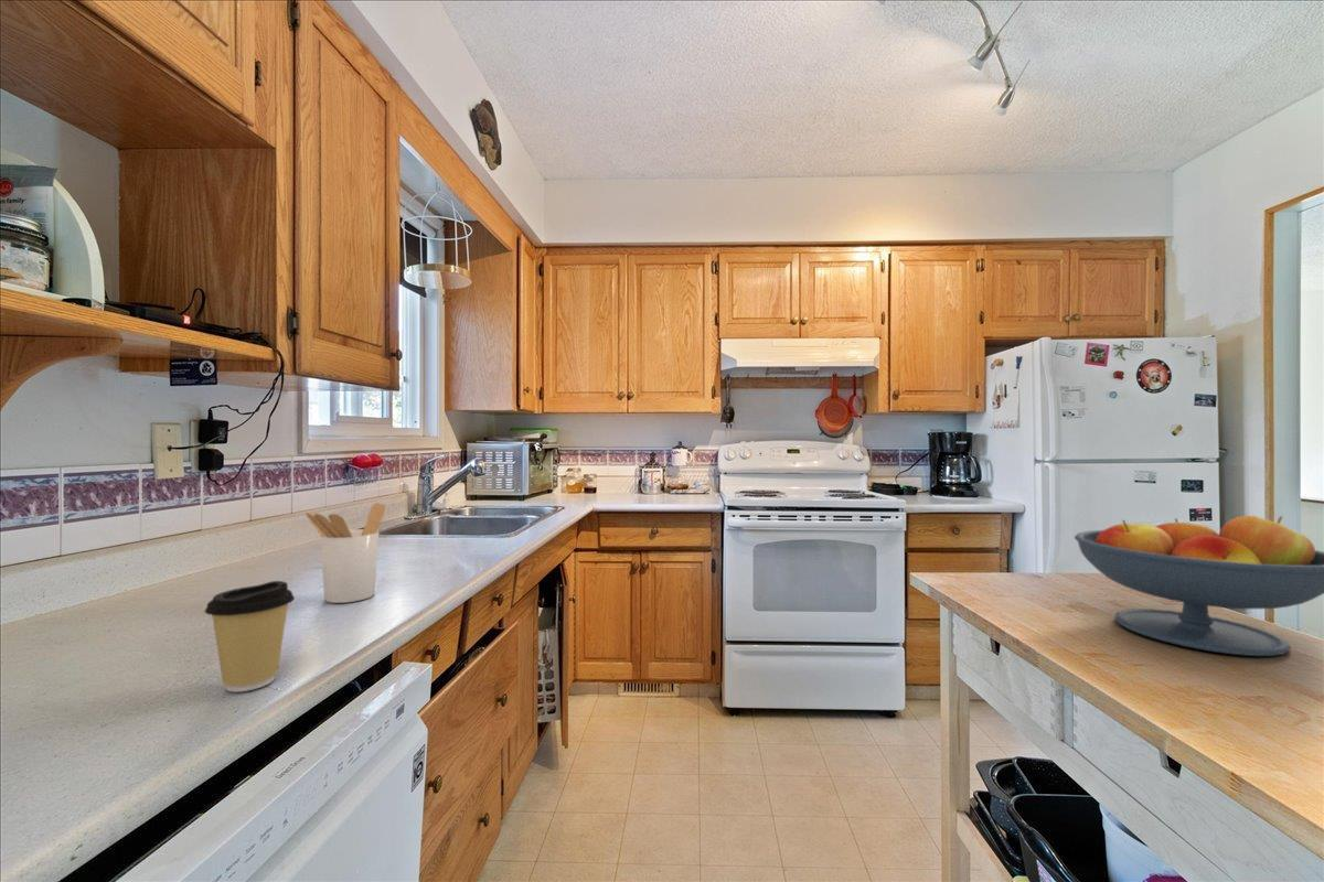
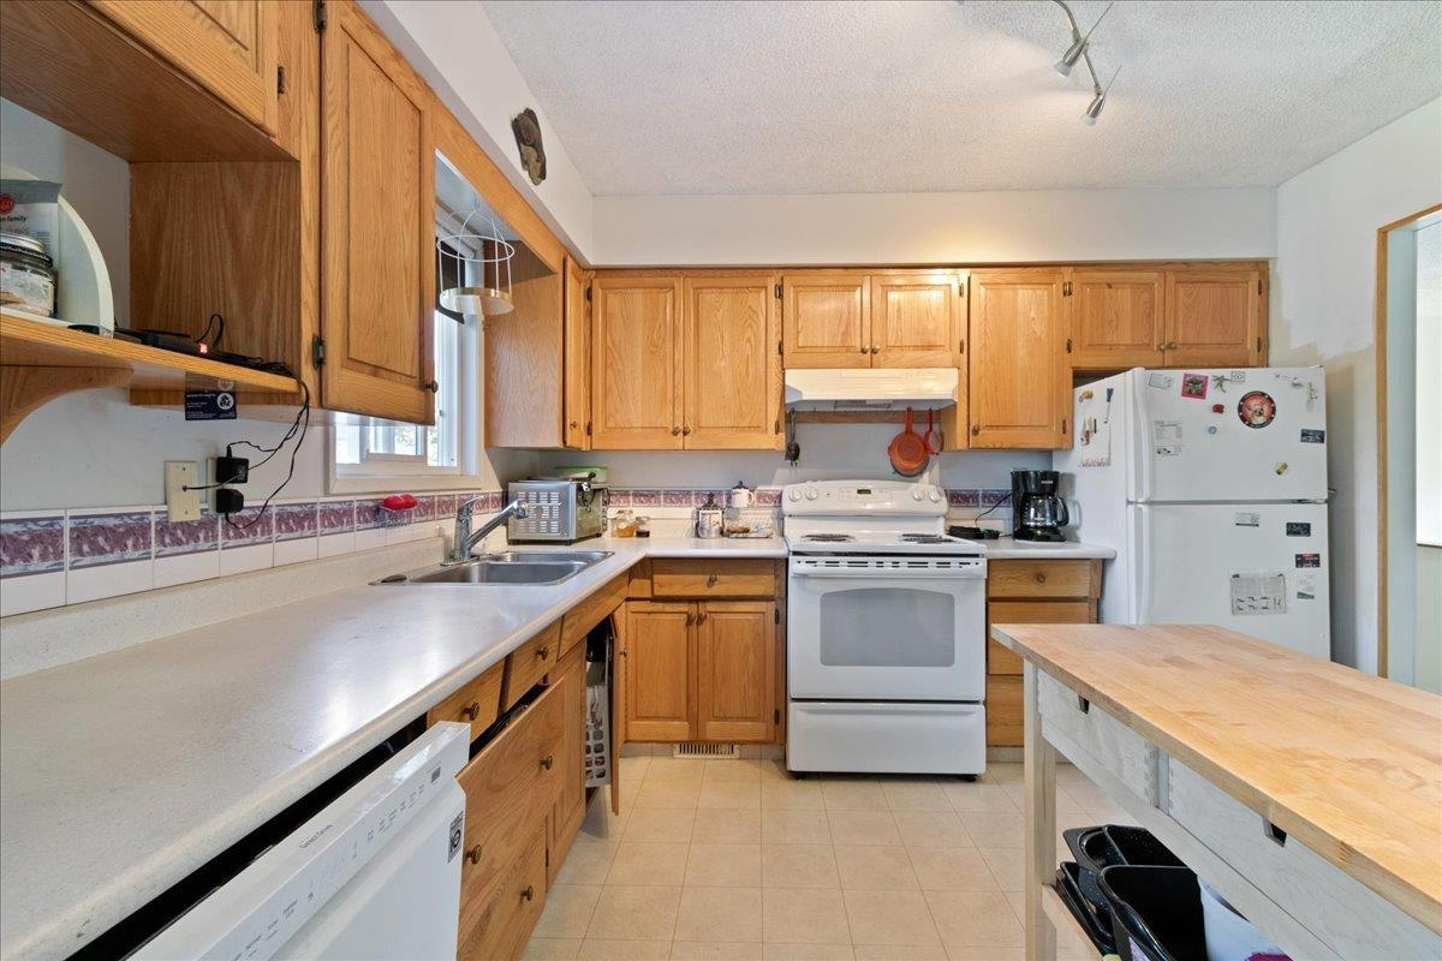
- utensil holder (342, 551)
- coffee cup (250, 635)
- fruit bowl (1195, 573)
